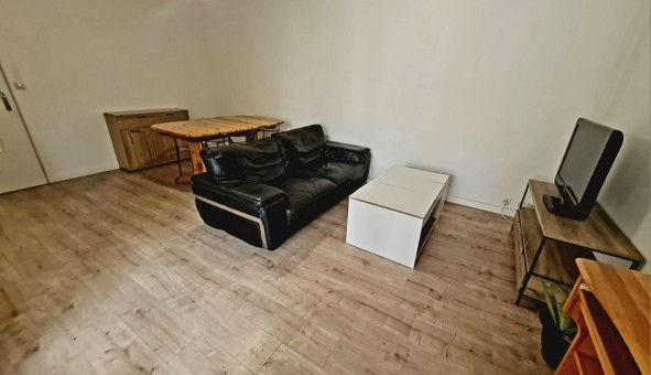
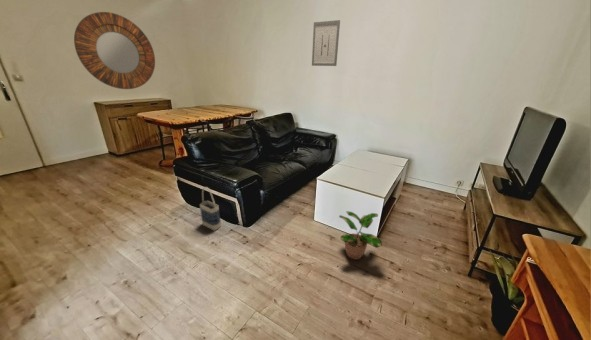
+ bag (209, 207)
+ wall art (325, 44)
+ potted plant (358, 233)
+ home mirror (119, 53)
